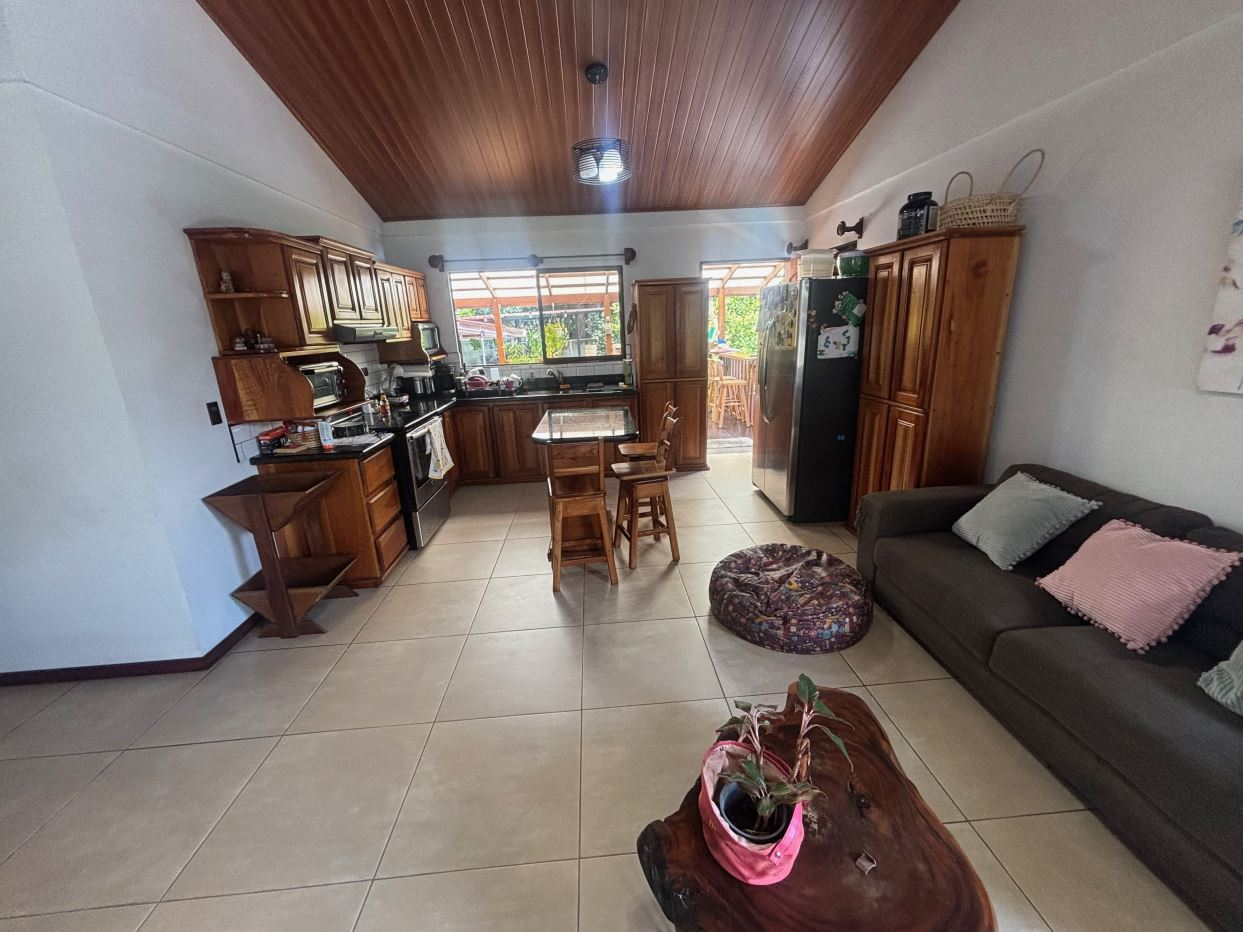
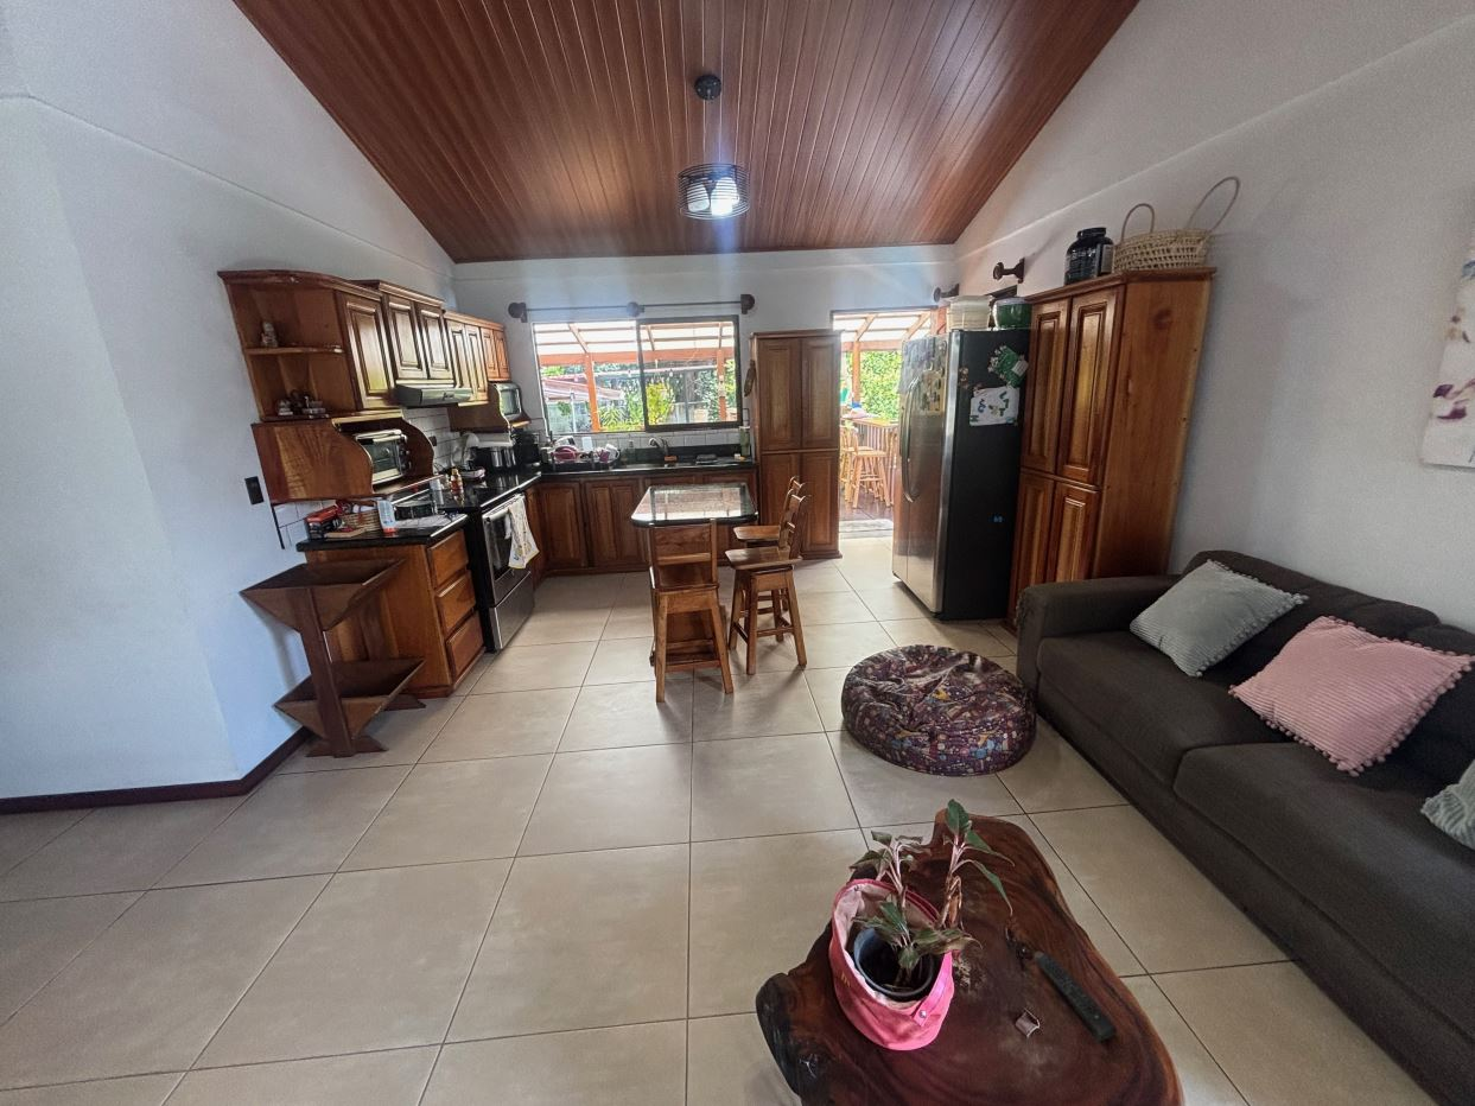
+ remote control (1070, 991)
